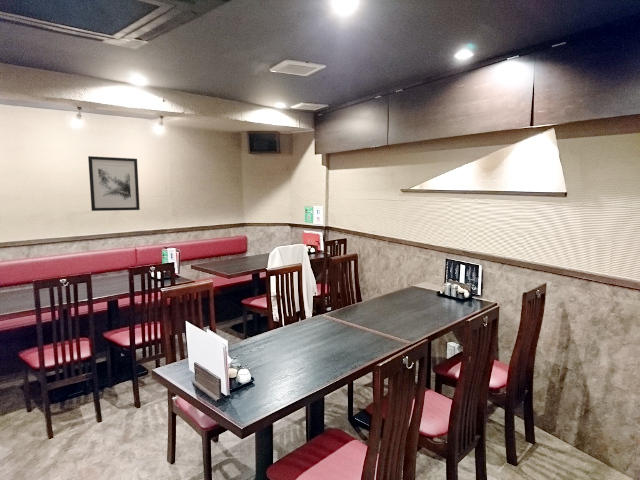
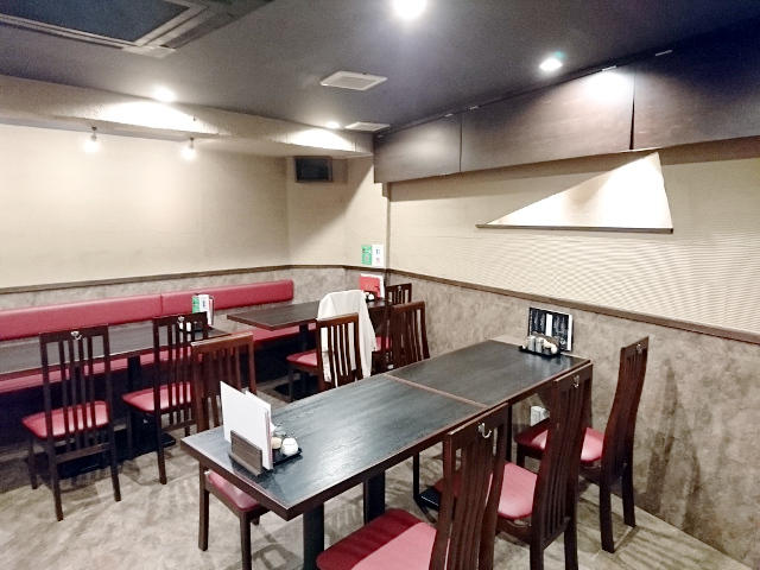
- wall art (114, 184)
